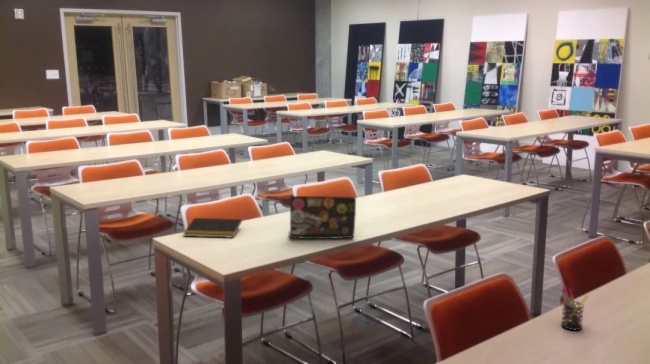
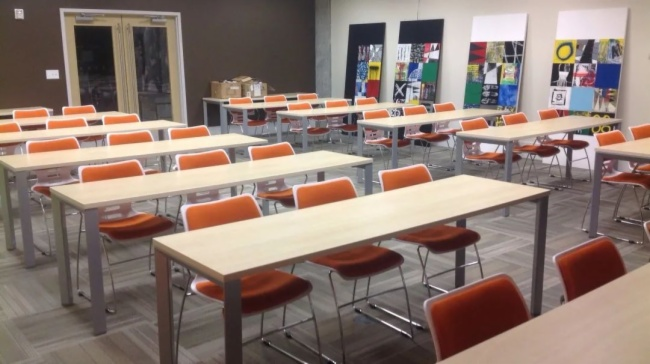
- laptop (322, 213)
- pen holder (571, 307)
- notepad (213, 227)
